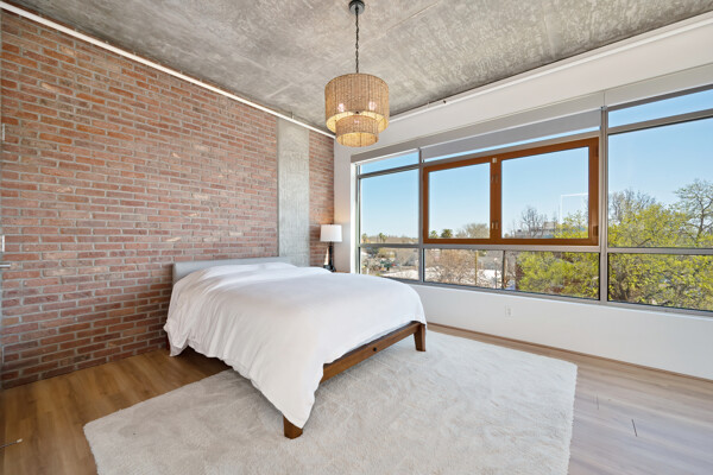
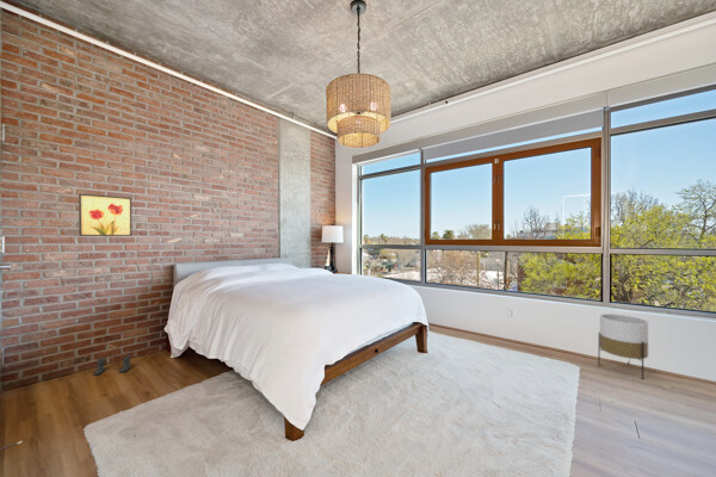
+ wall art (106, 216)
+ boots (104, 364)
+ planter (622, 343)
